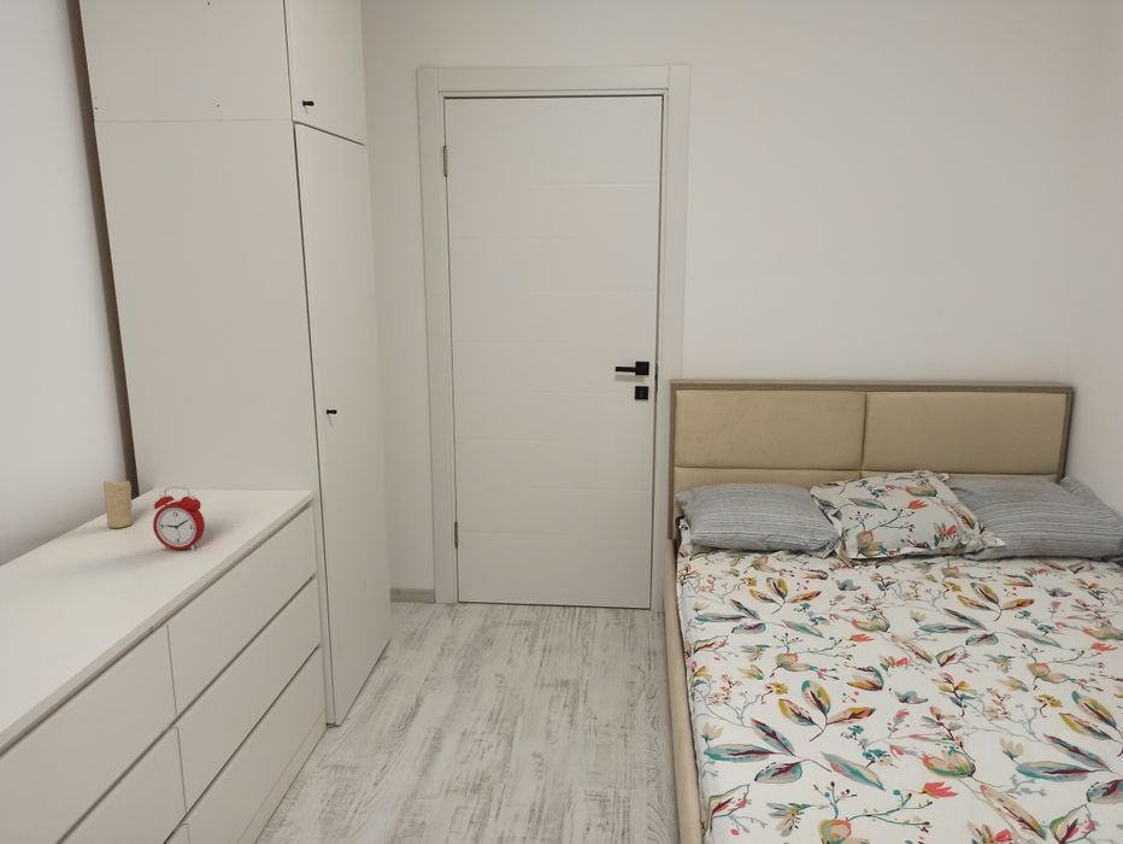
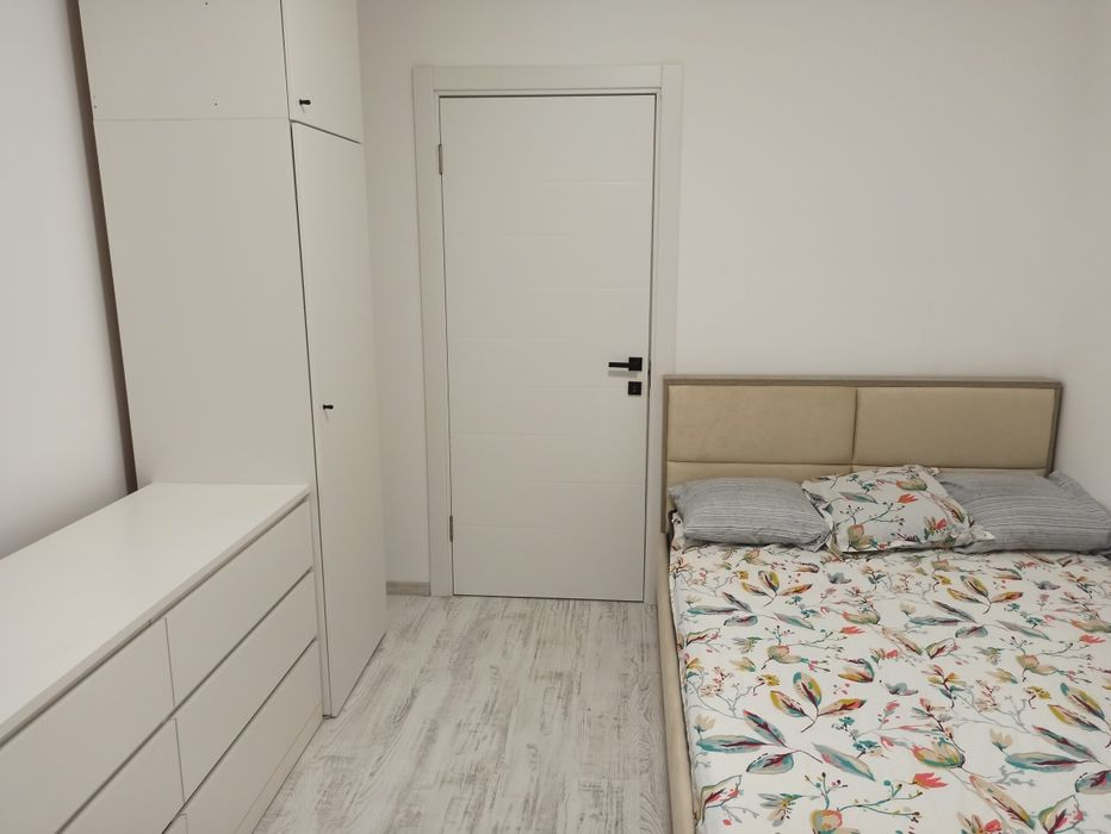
- alarm clock (178, 517)
- candle (118, 502)
